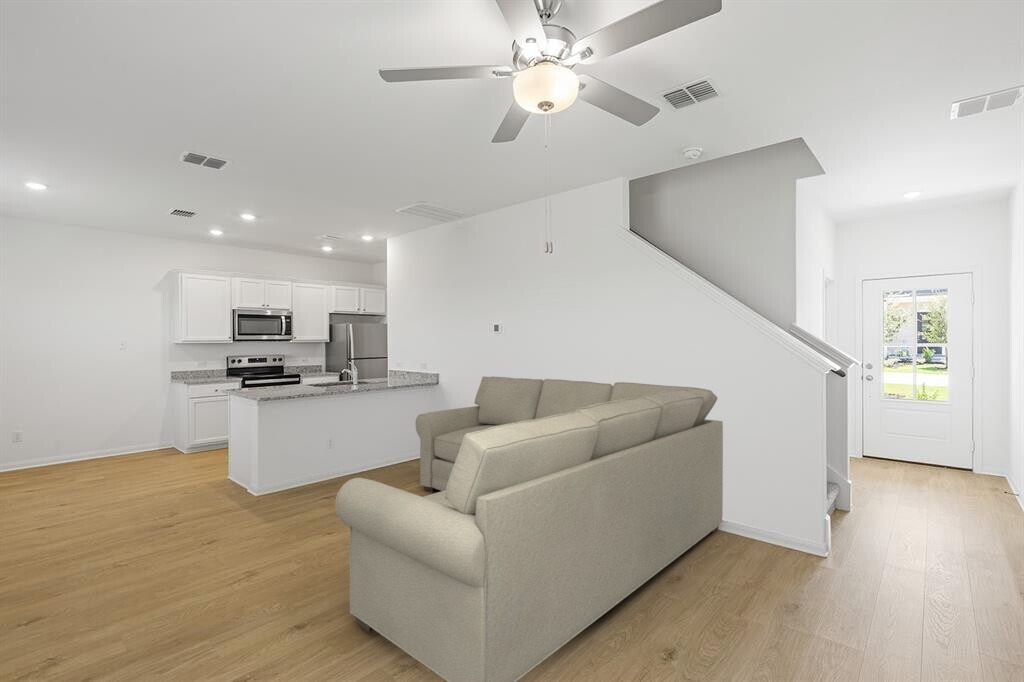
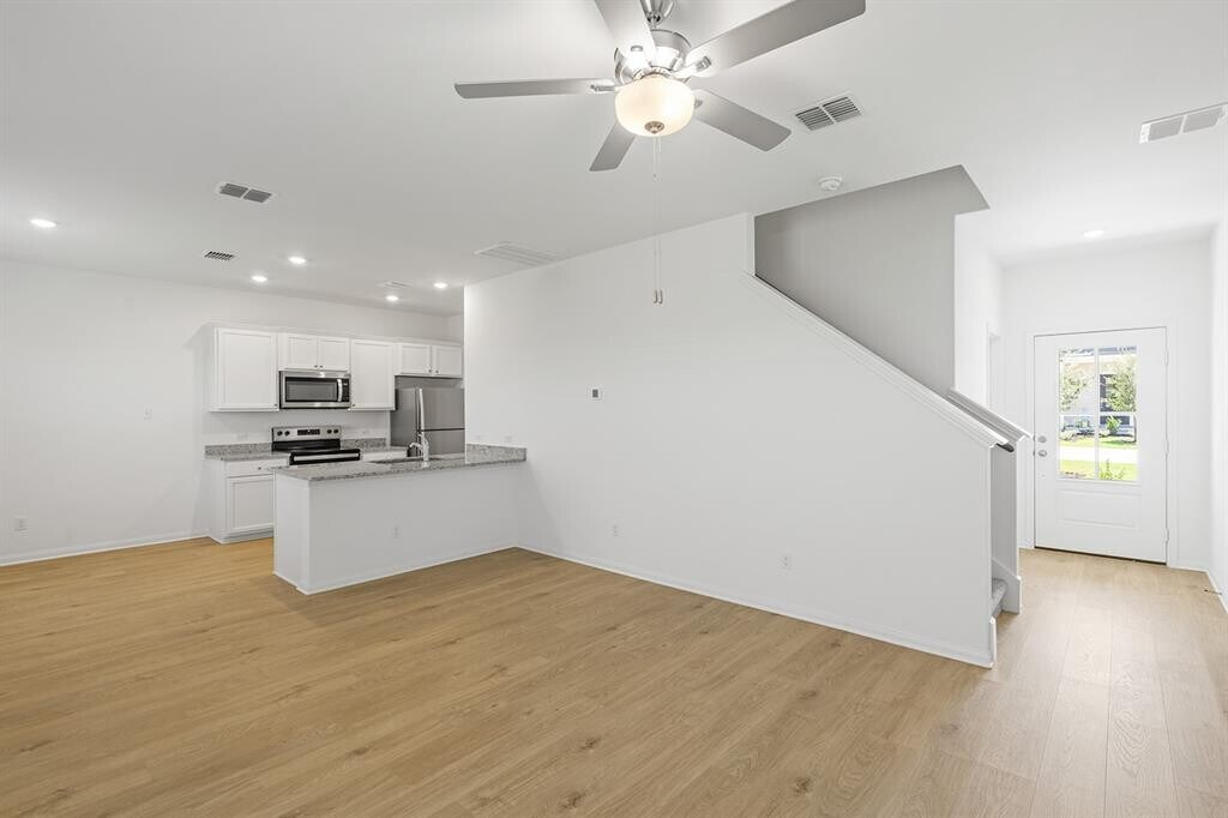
- sofa (480, 461)
